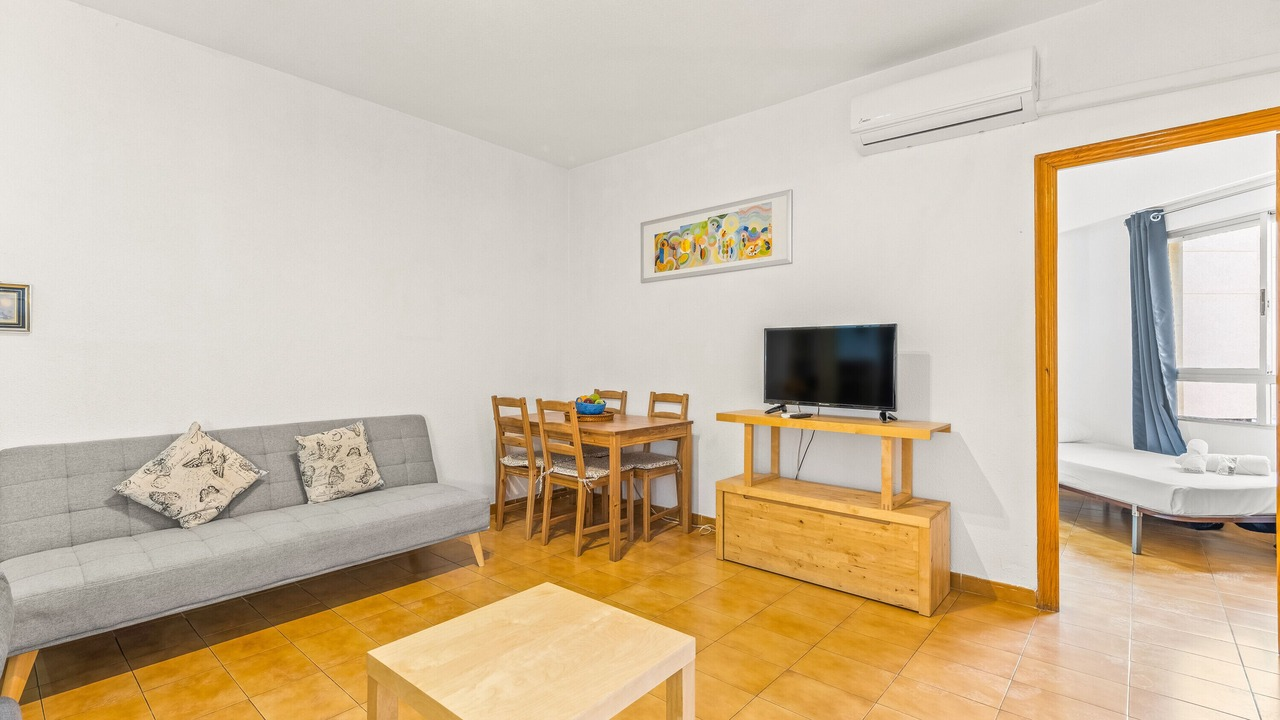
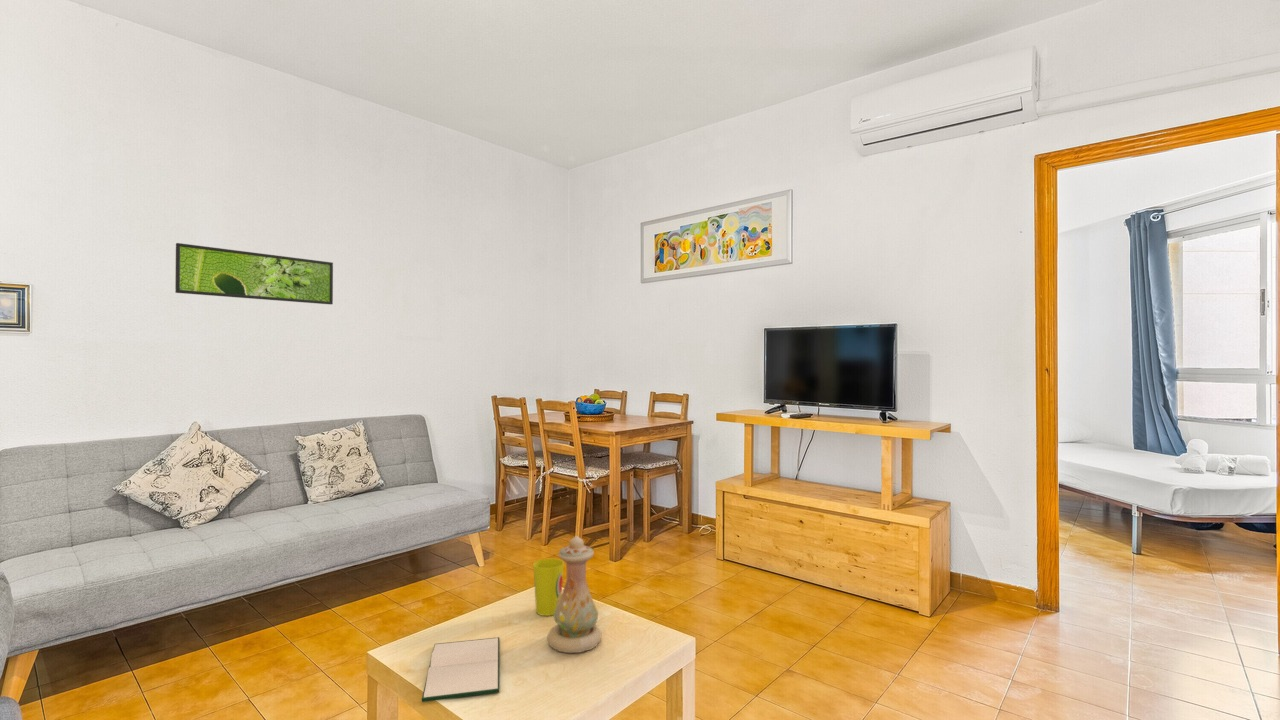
+ hardback book (464, 662)
+ vase (574, 589)
+ cup (548, 587)
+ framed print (260, 276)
